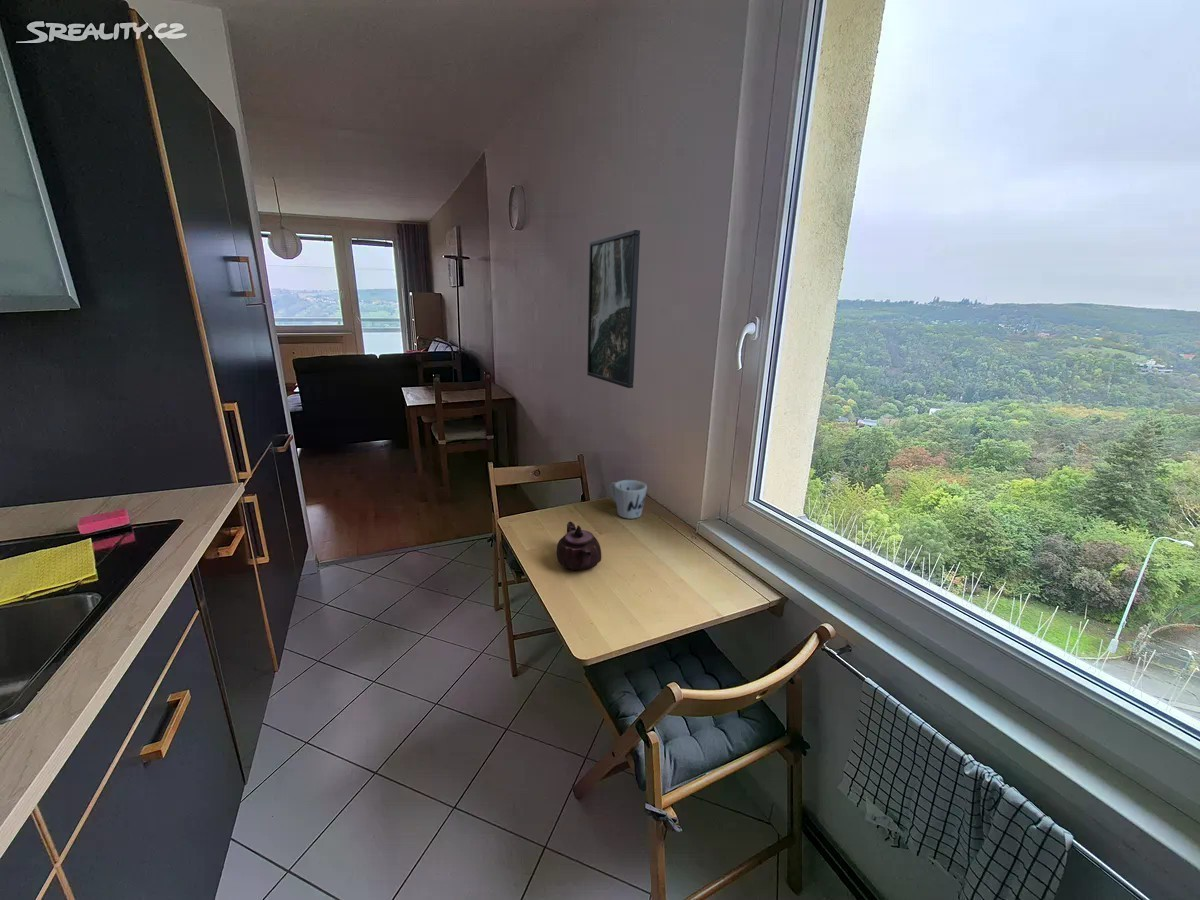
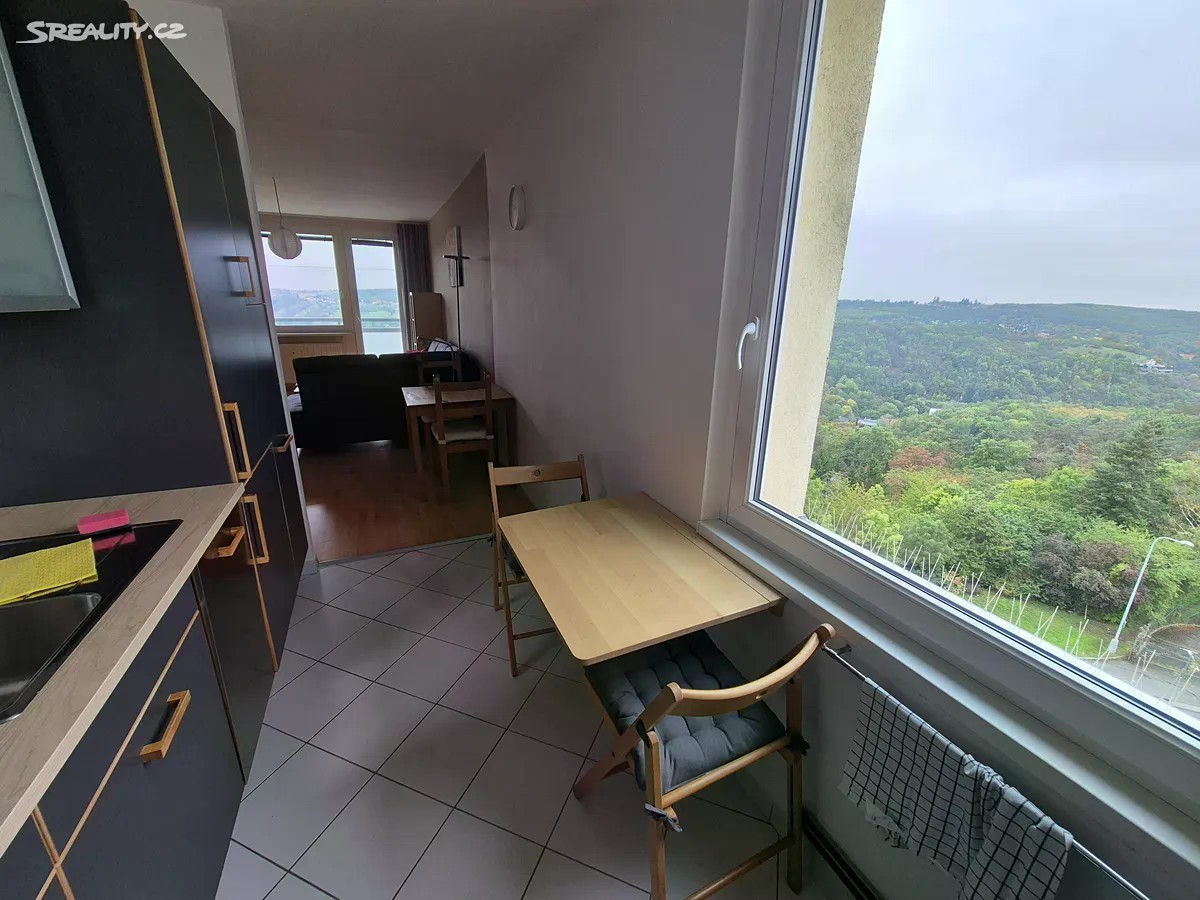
- mug (625, 497)
- teapot (578, 543)
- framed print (610, 311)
